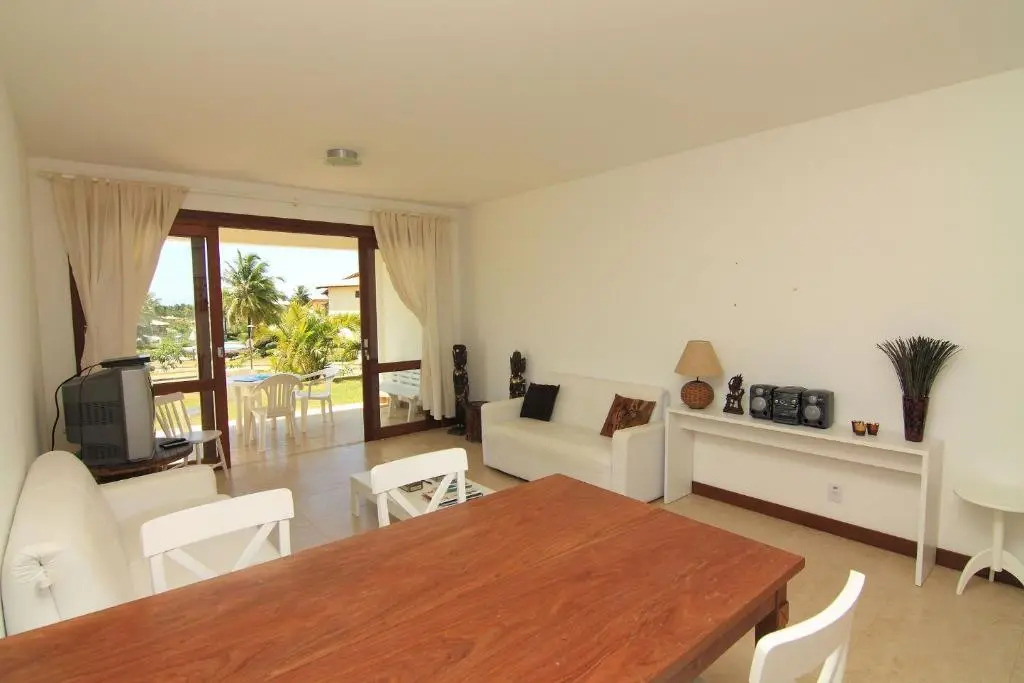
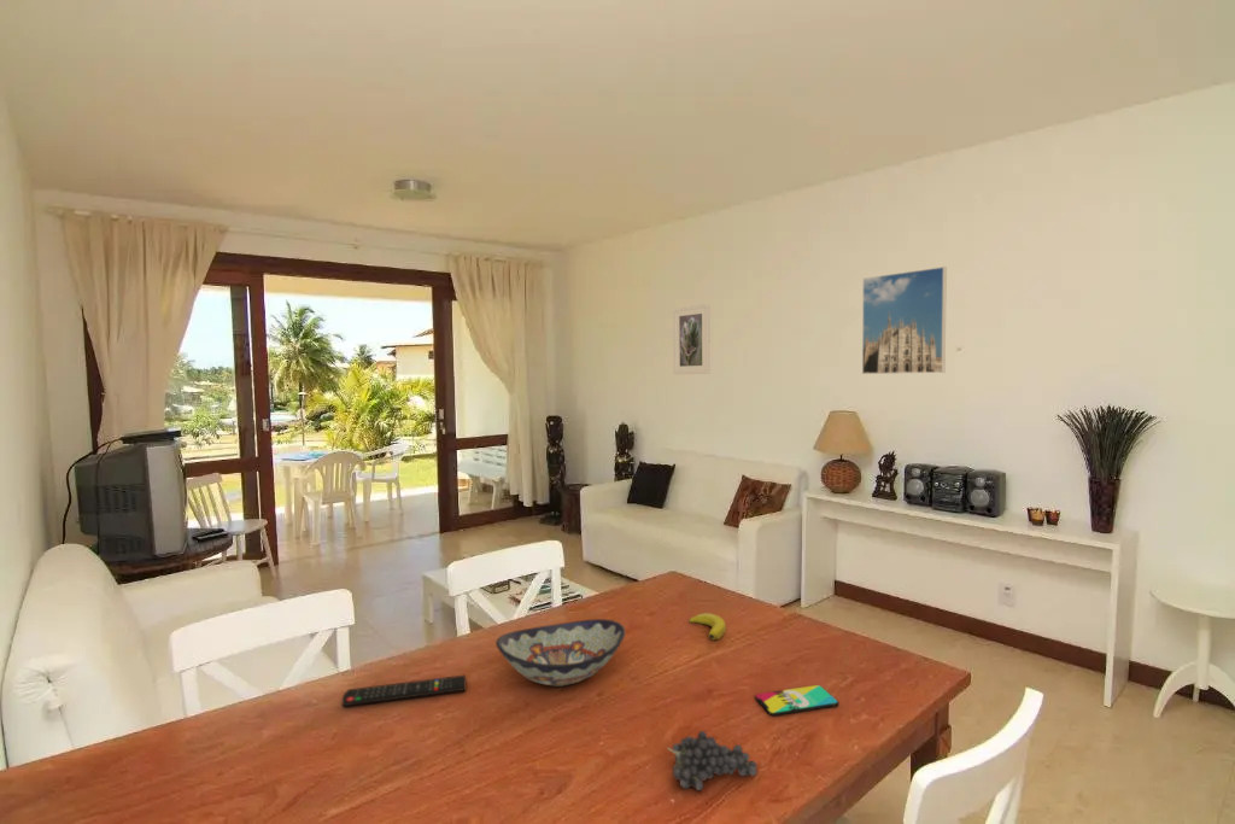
+ decorative bowl (562, 655)
+ fruit (710, 753)
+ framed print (901, 323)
+ smartphone (796, 700)
+ banana (709, 624)
+ remote control (405, 691)
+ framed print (691, 340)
